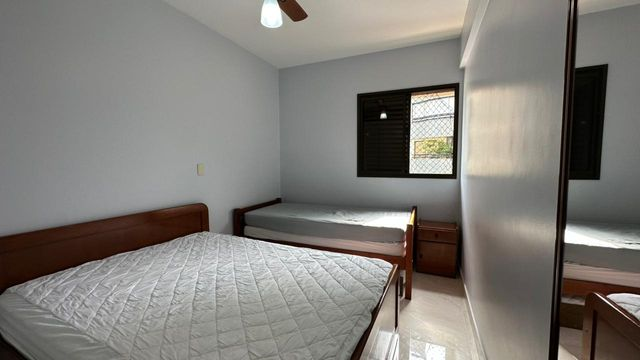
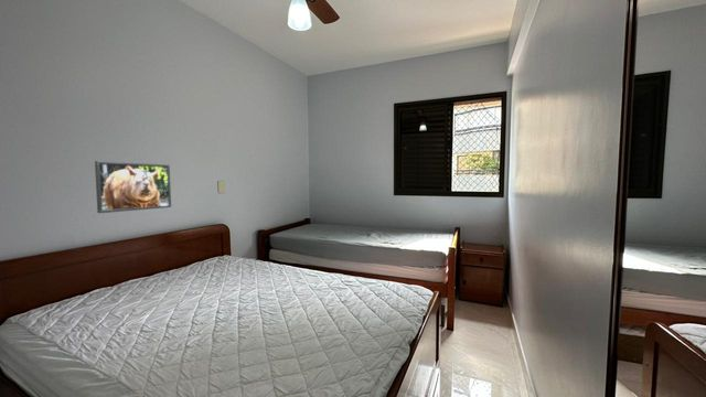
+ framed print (137, 186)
